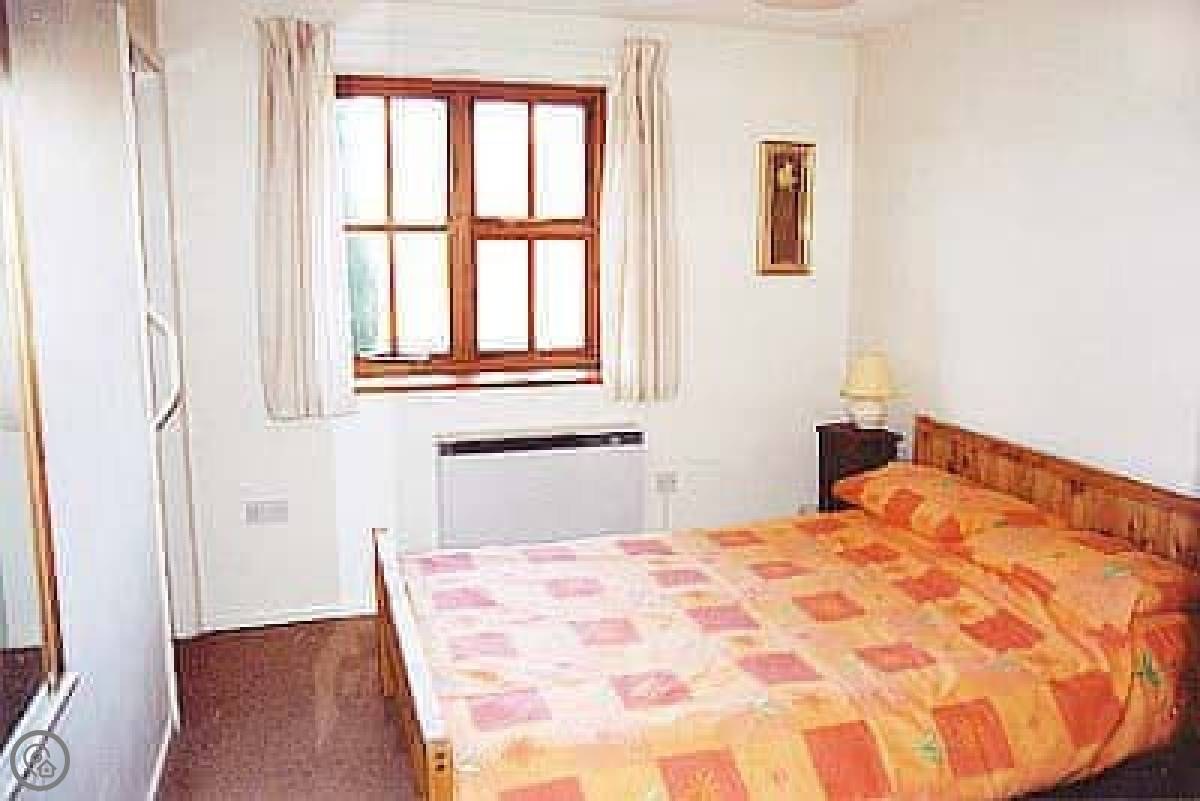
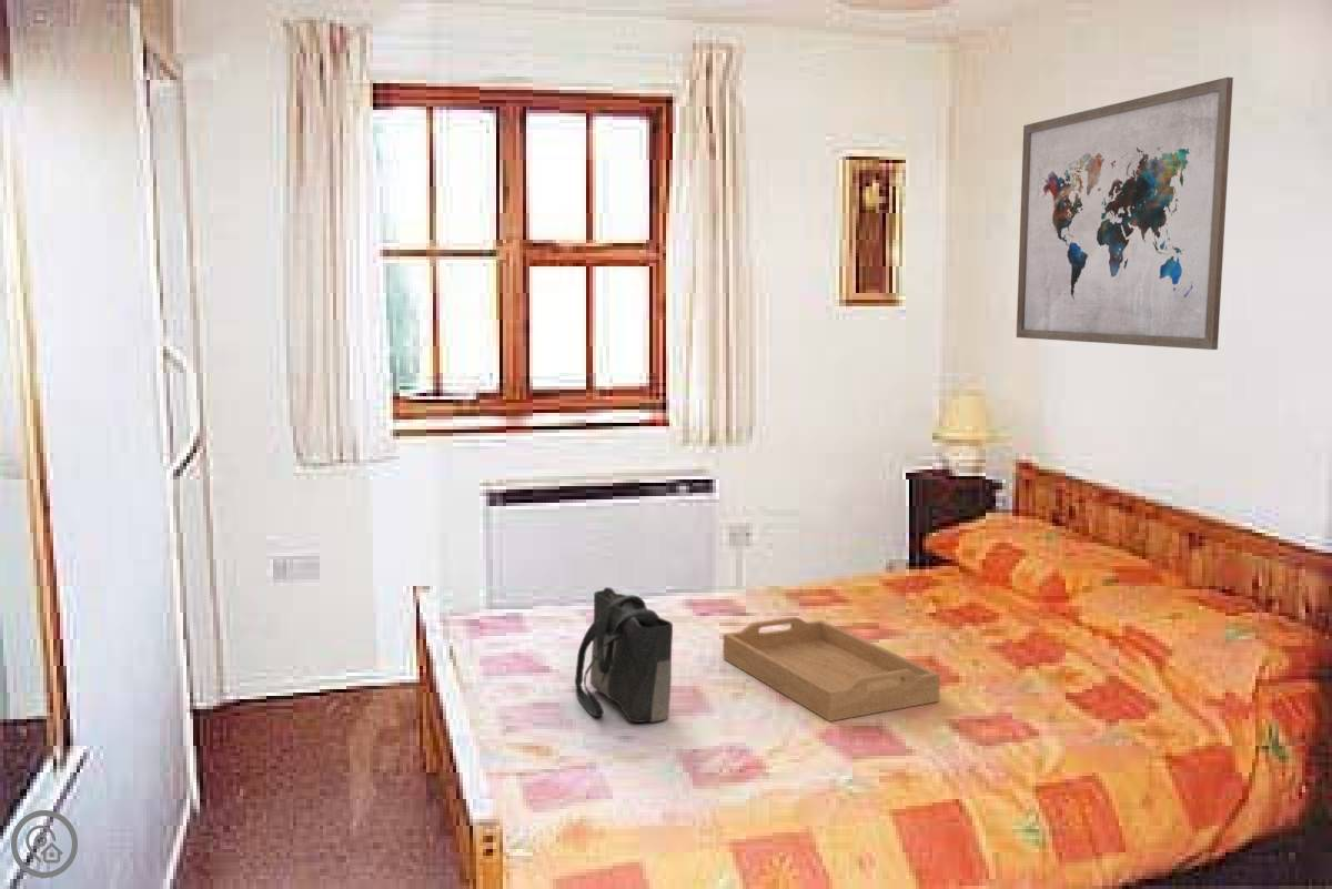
+ serving tray (825, 661)
+ tote bag (618, 654)
+ wall art (1109, 224)
